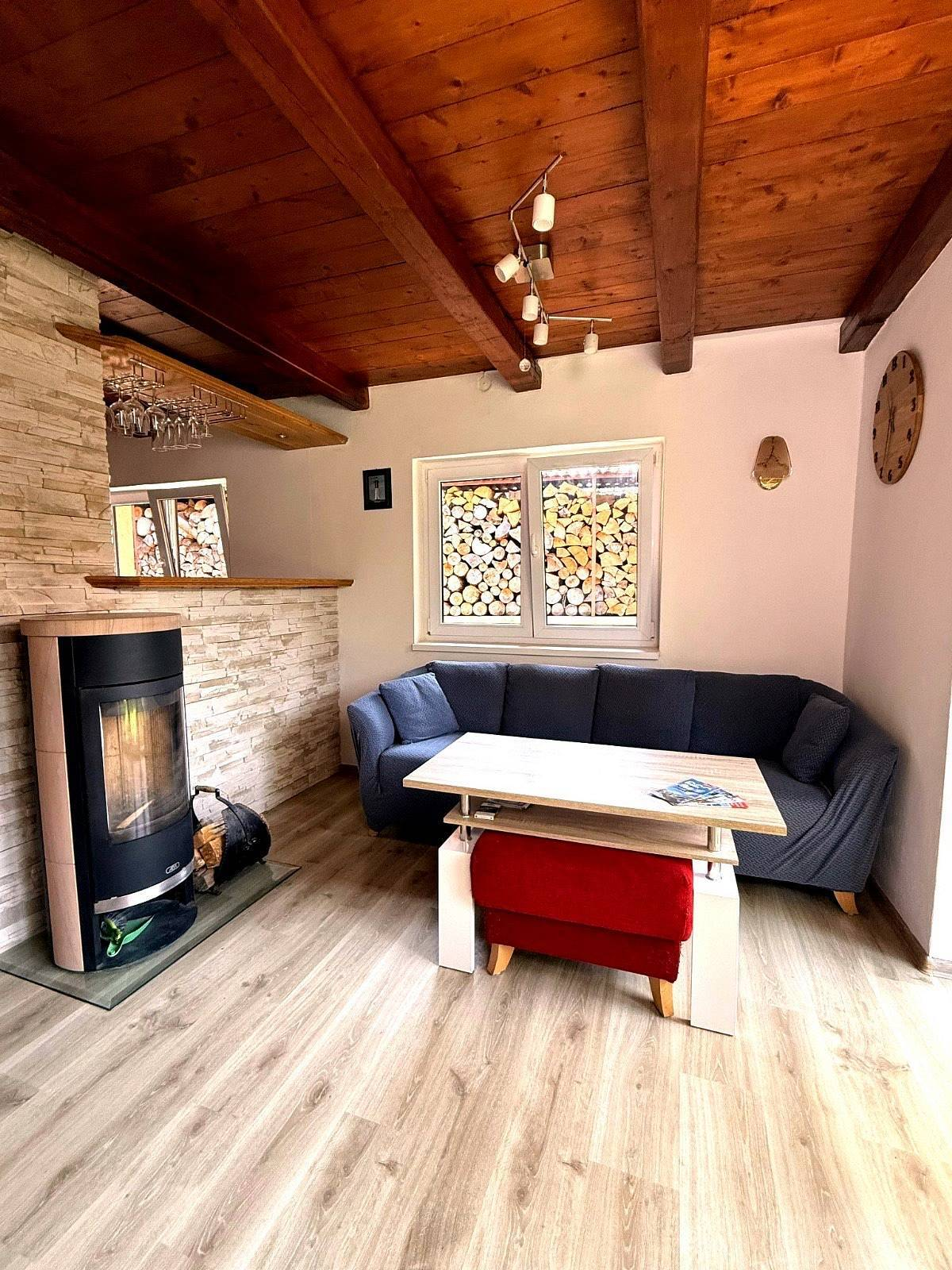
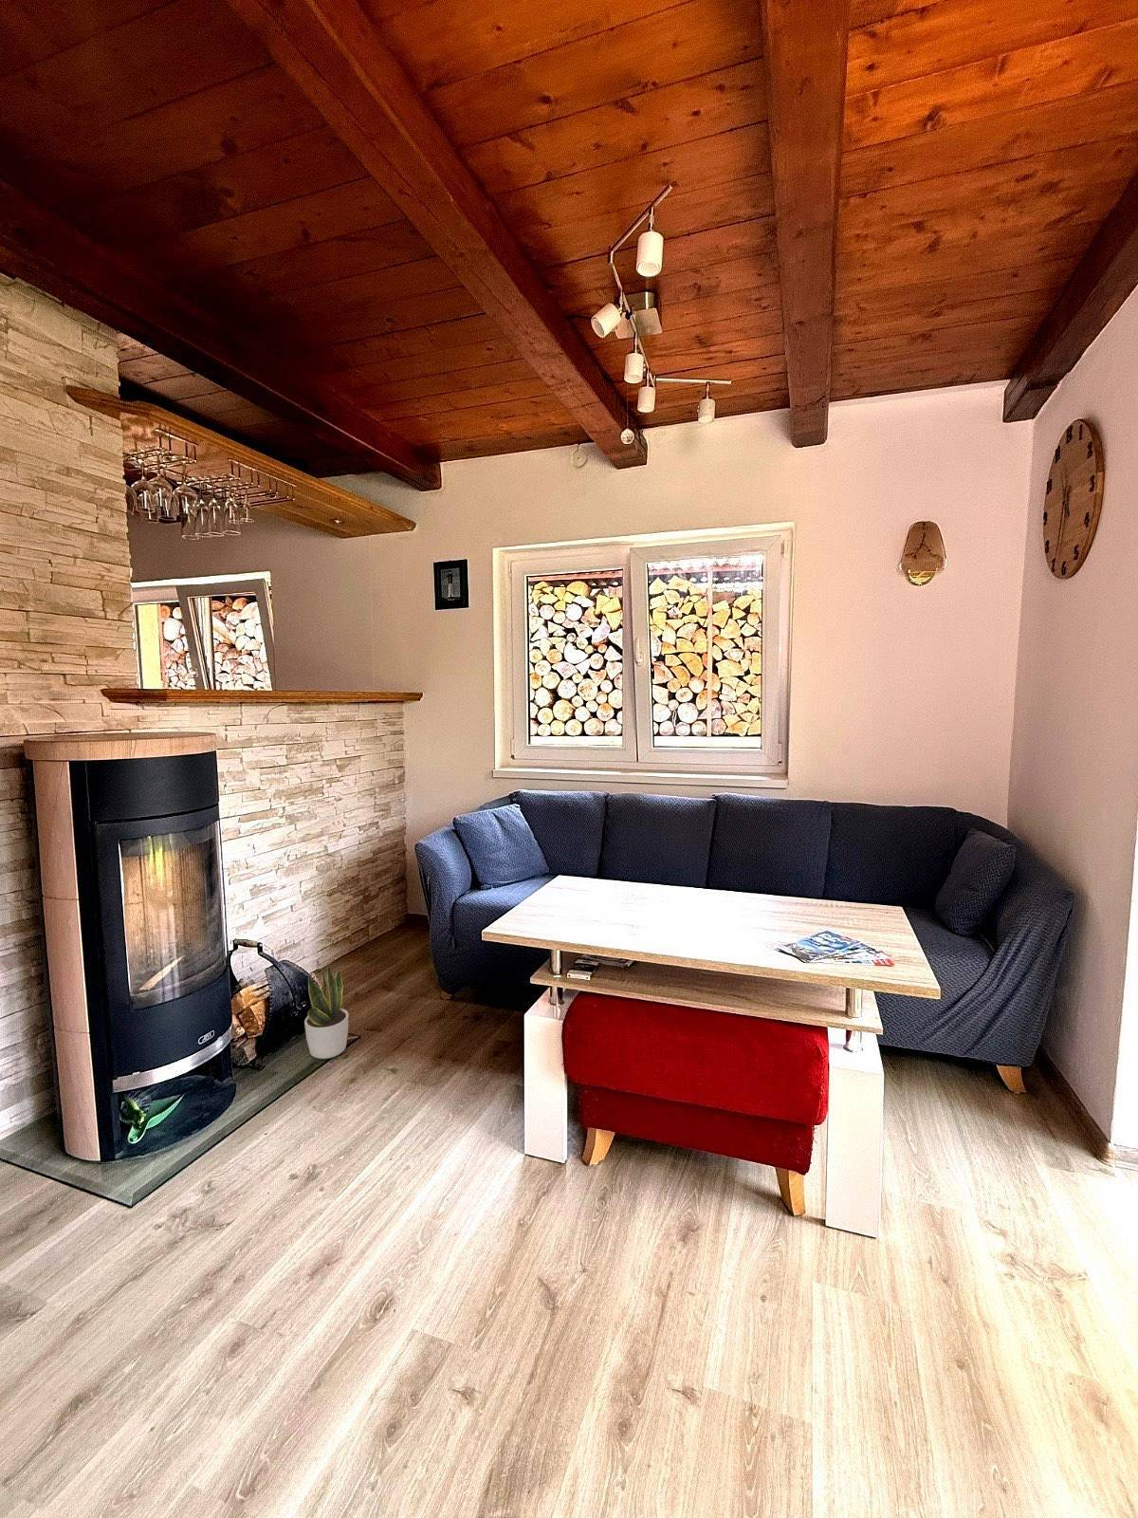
+ potted plant (326, 1005)
